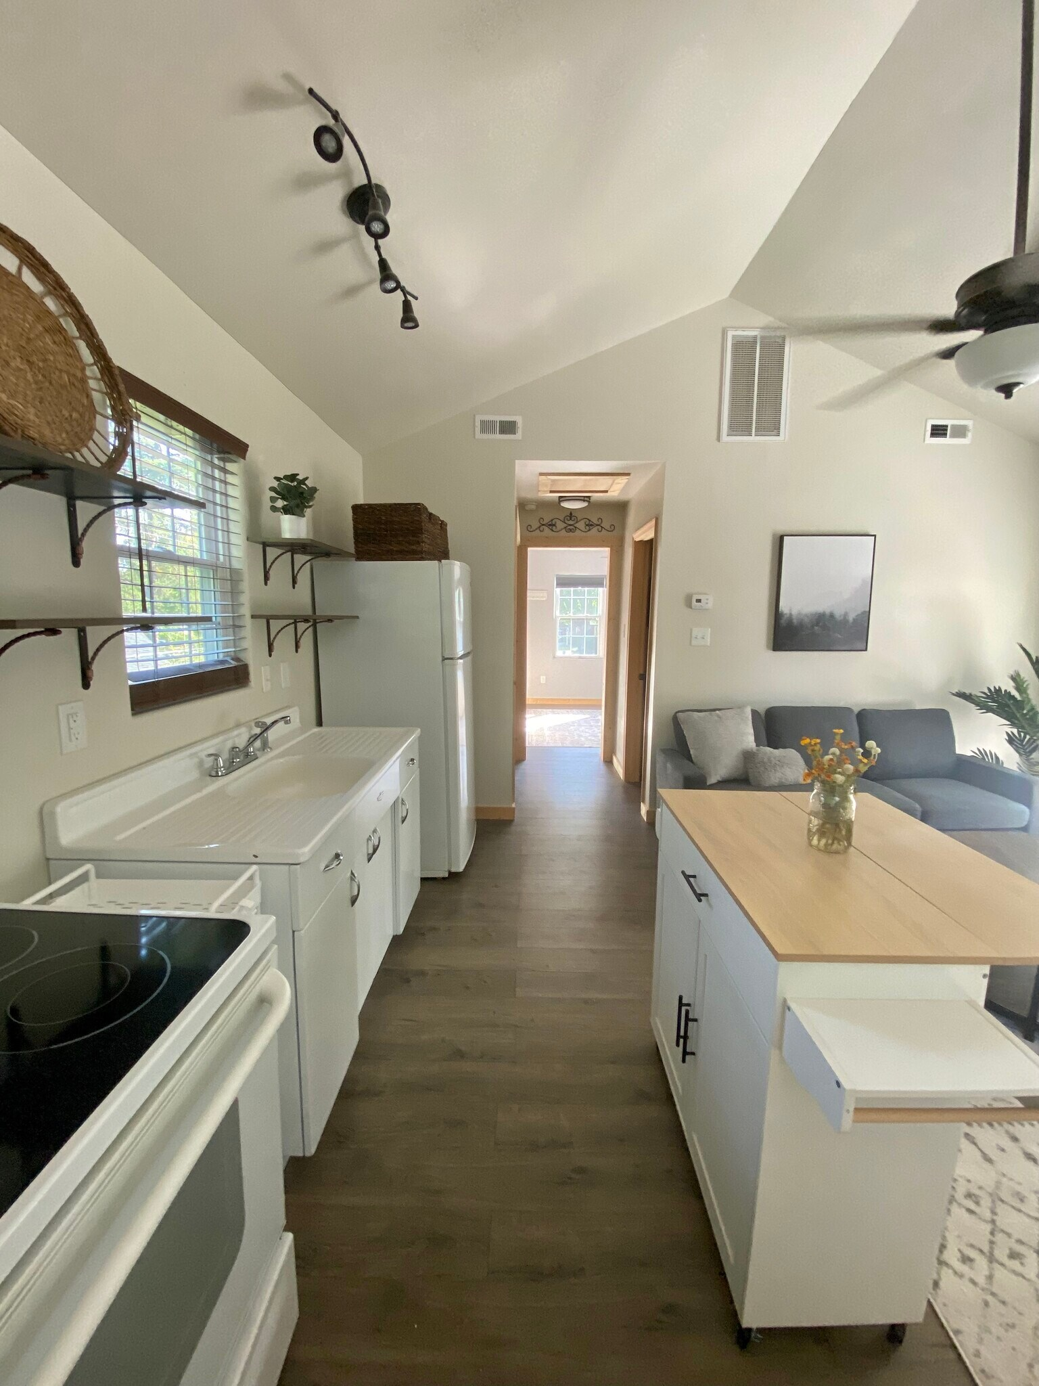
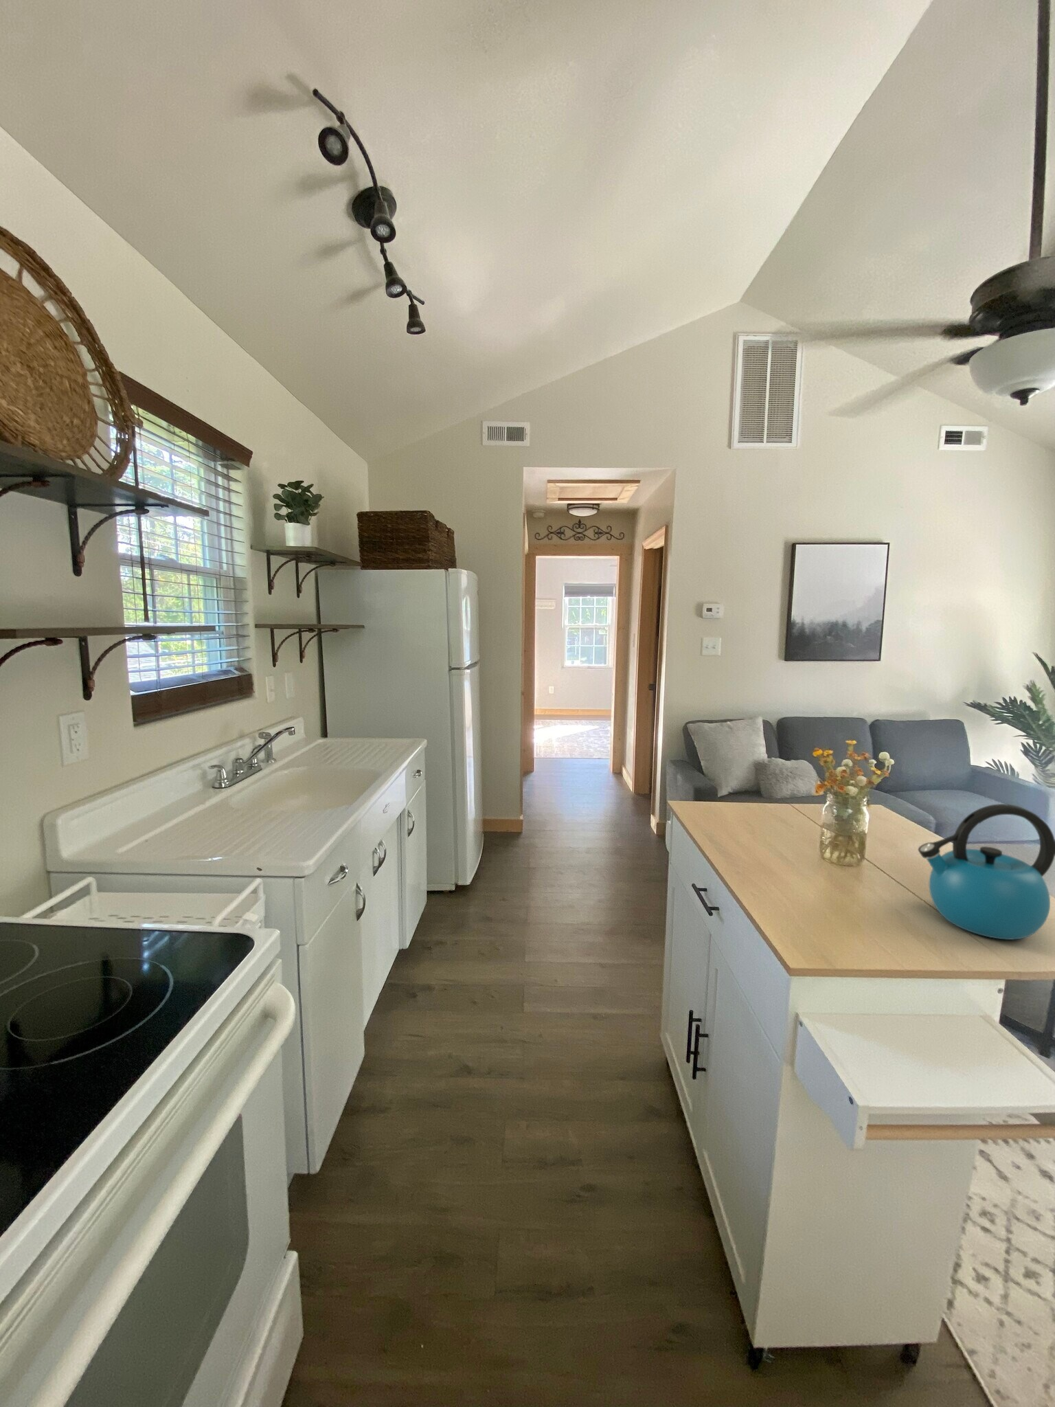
+ kettle (983, 864)
